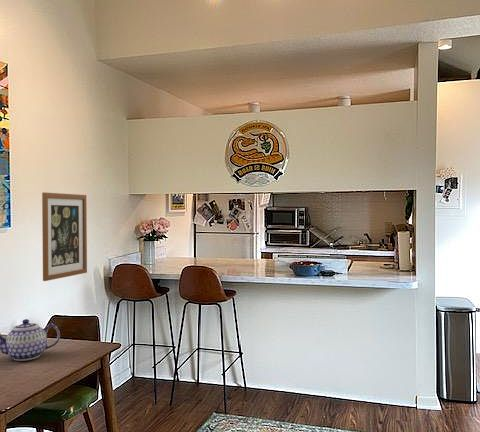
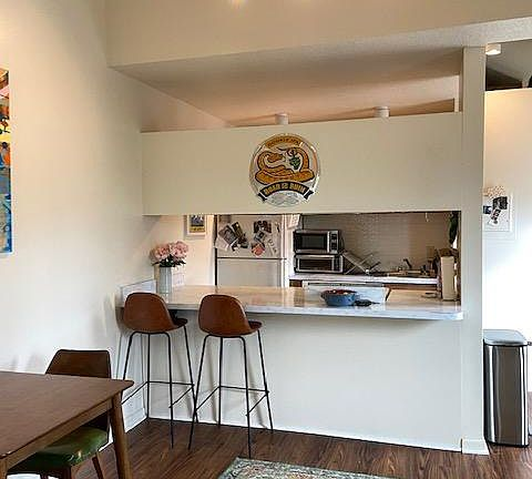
- teapot (26, 338)
- wall art (66, 235)
